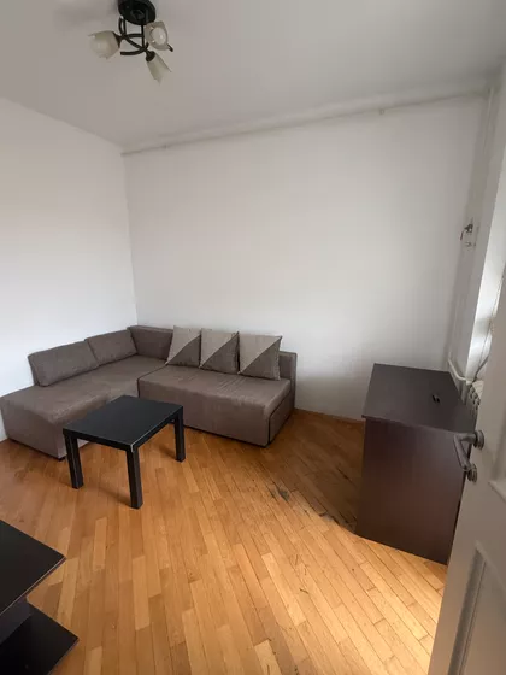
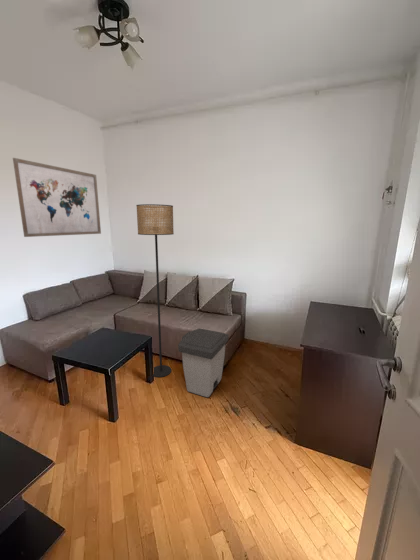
+ trash can (203, 361)
+ wall art (64, 202)
+ floor lamp (158, 294)
